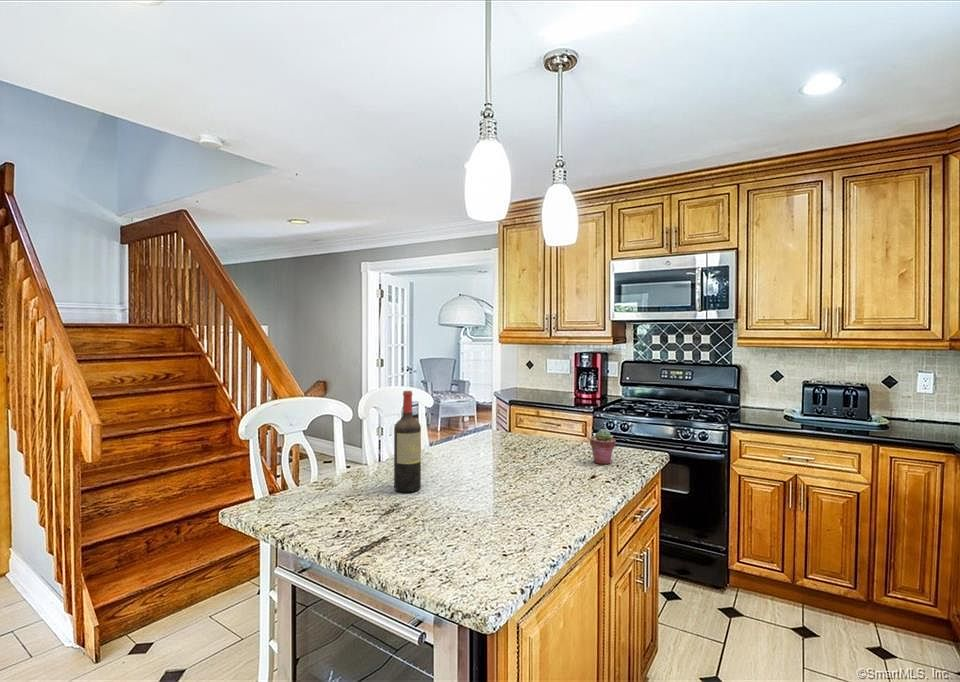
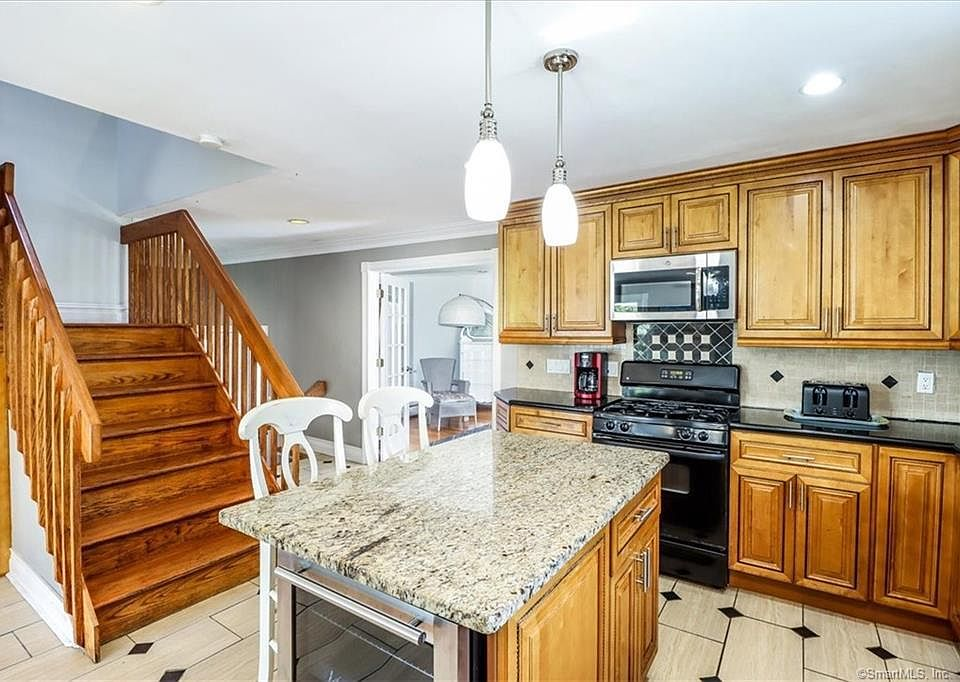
- potted succulent (602, 445)
- wine bottle (407, 440)
